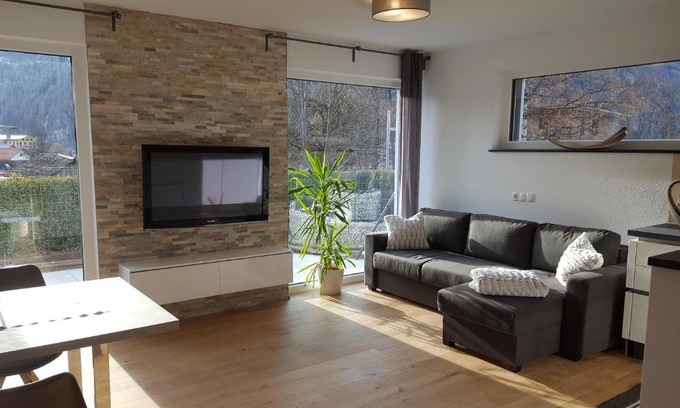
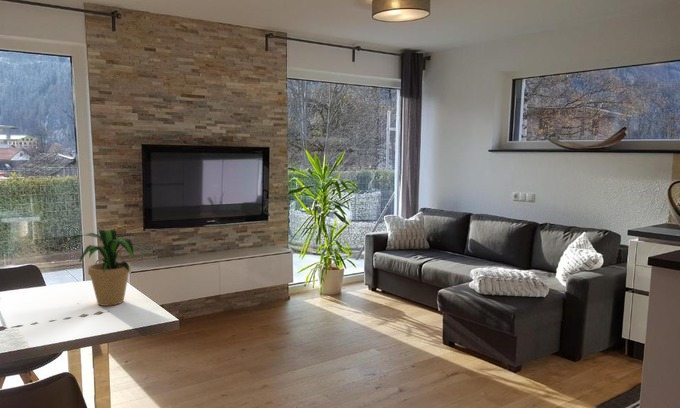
+ potted plant (109, 267)
